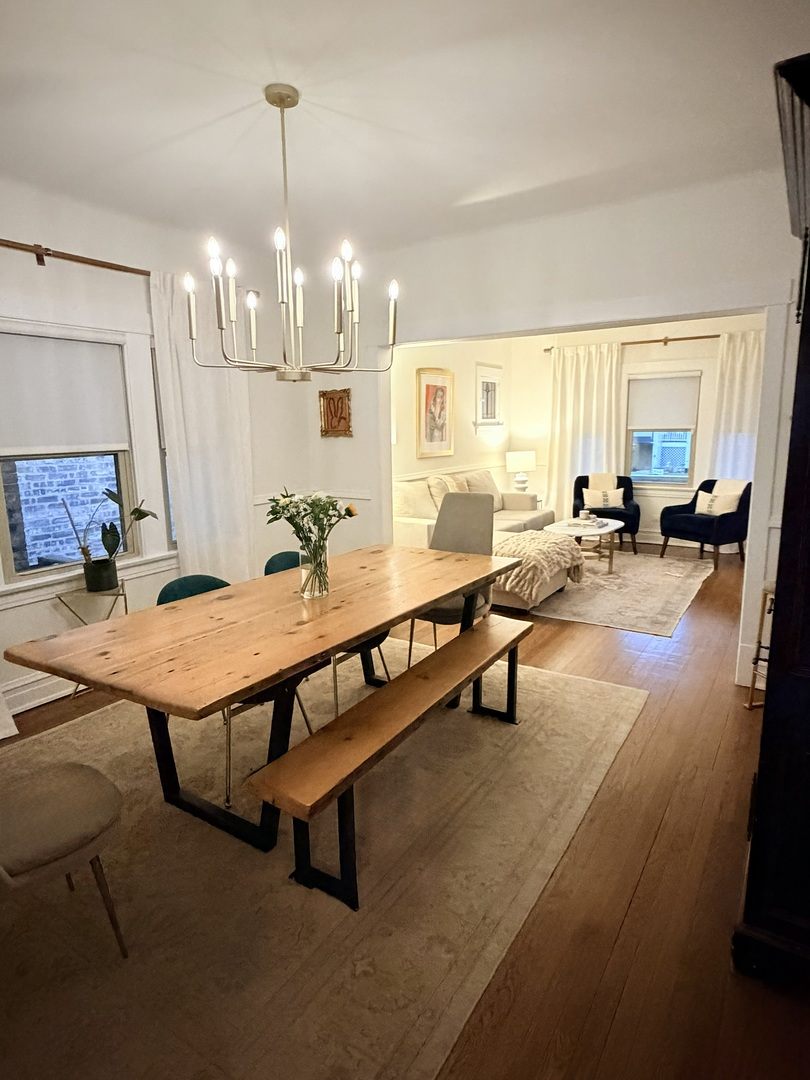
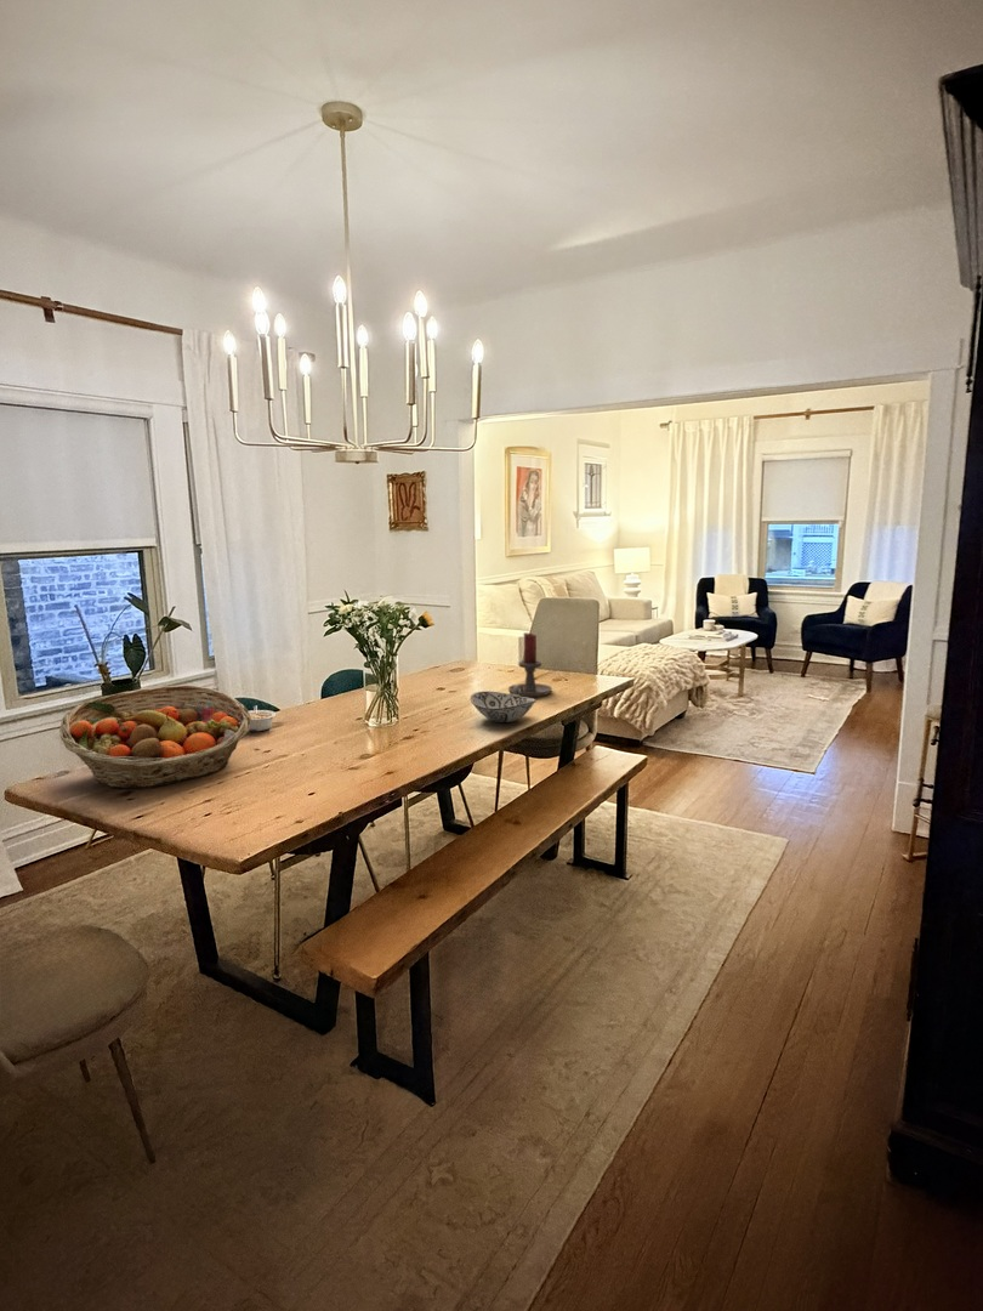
+ legume (255, 719)
+ fruit basket (160, 733)
+ candle holder (527, 664)
+ decorative bowl (502, 708)
